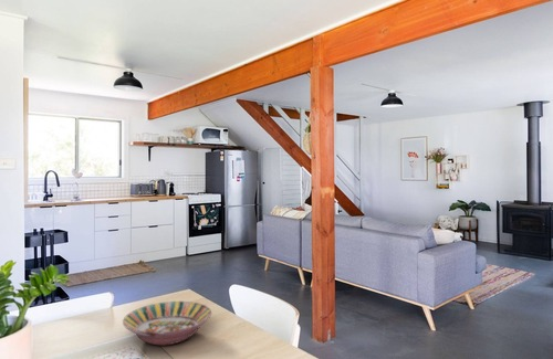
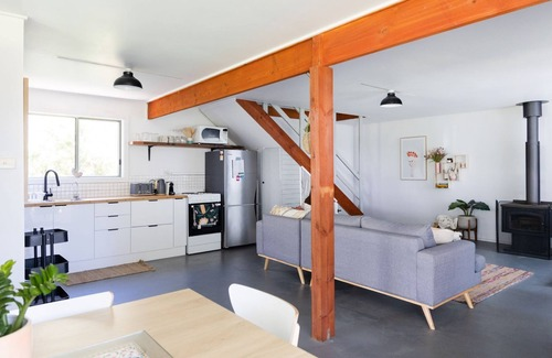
- serving bowl (168, 325)
